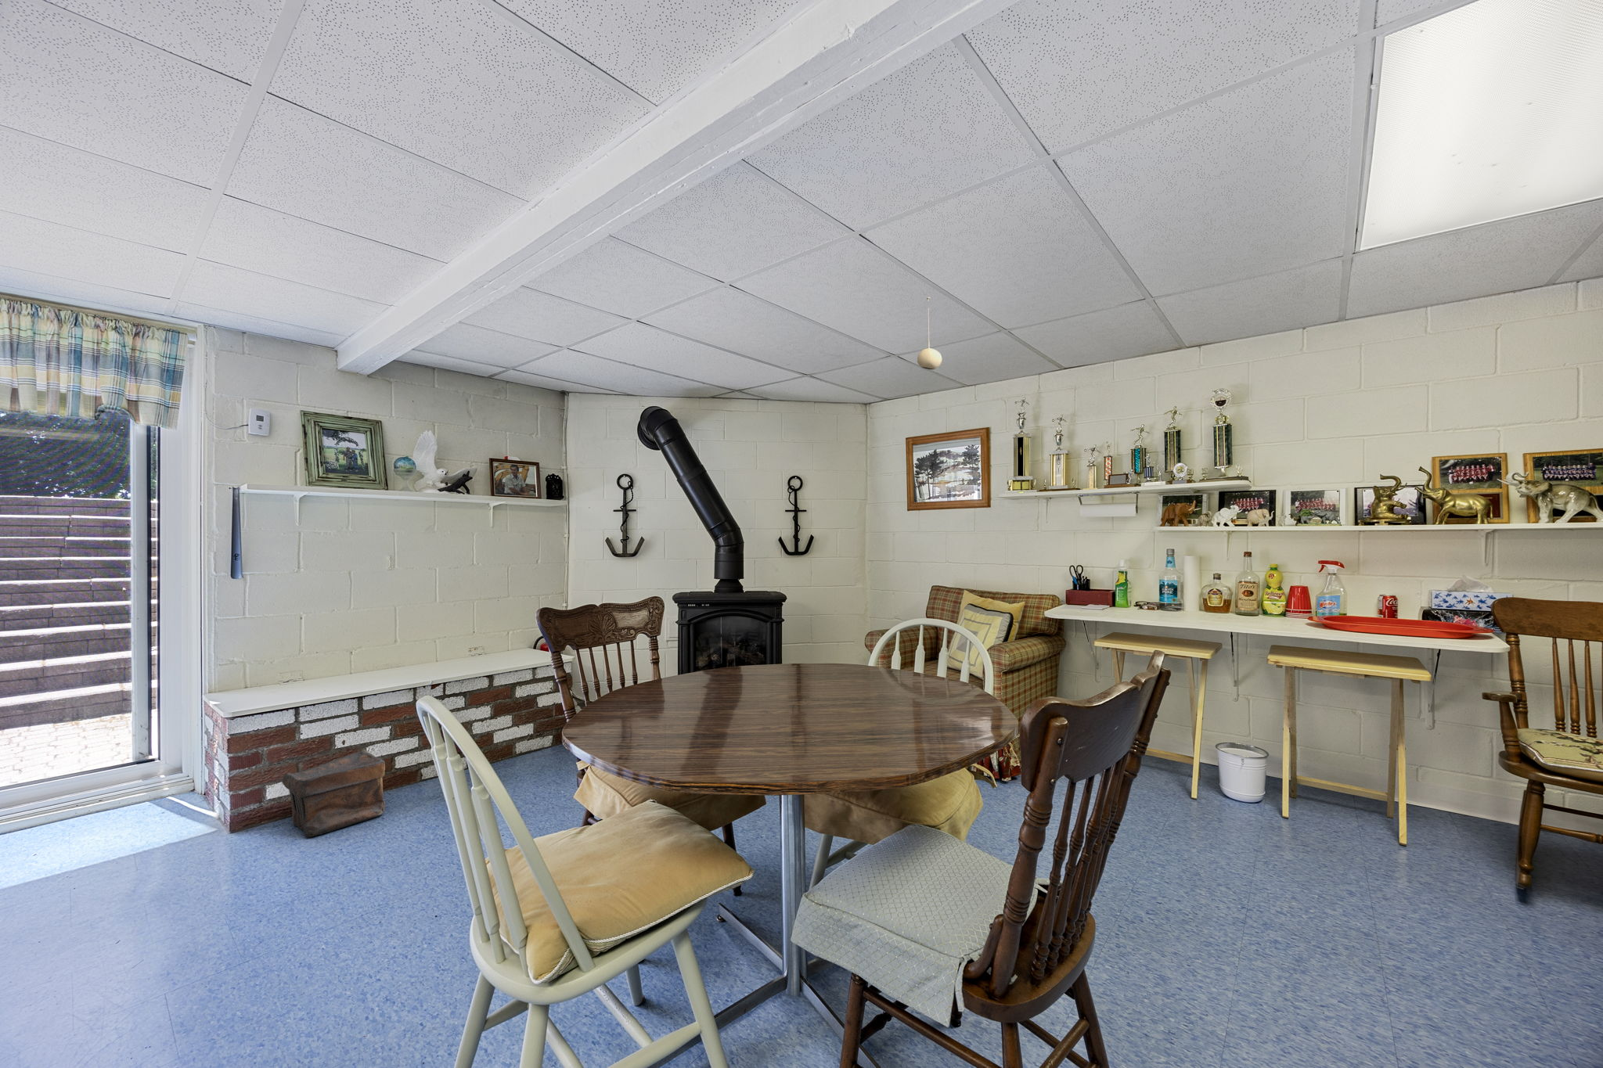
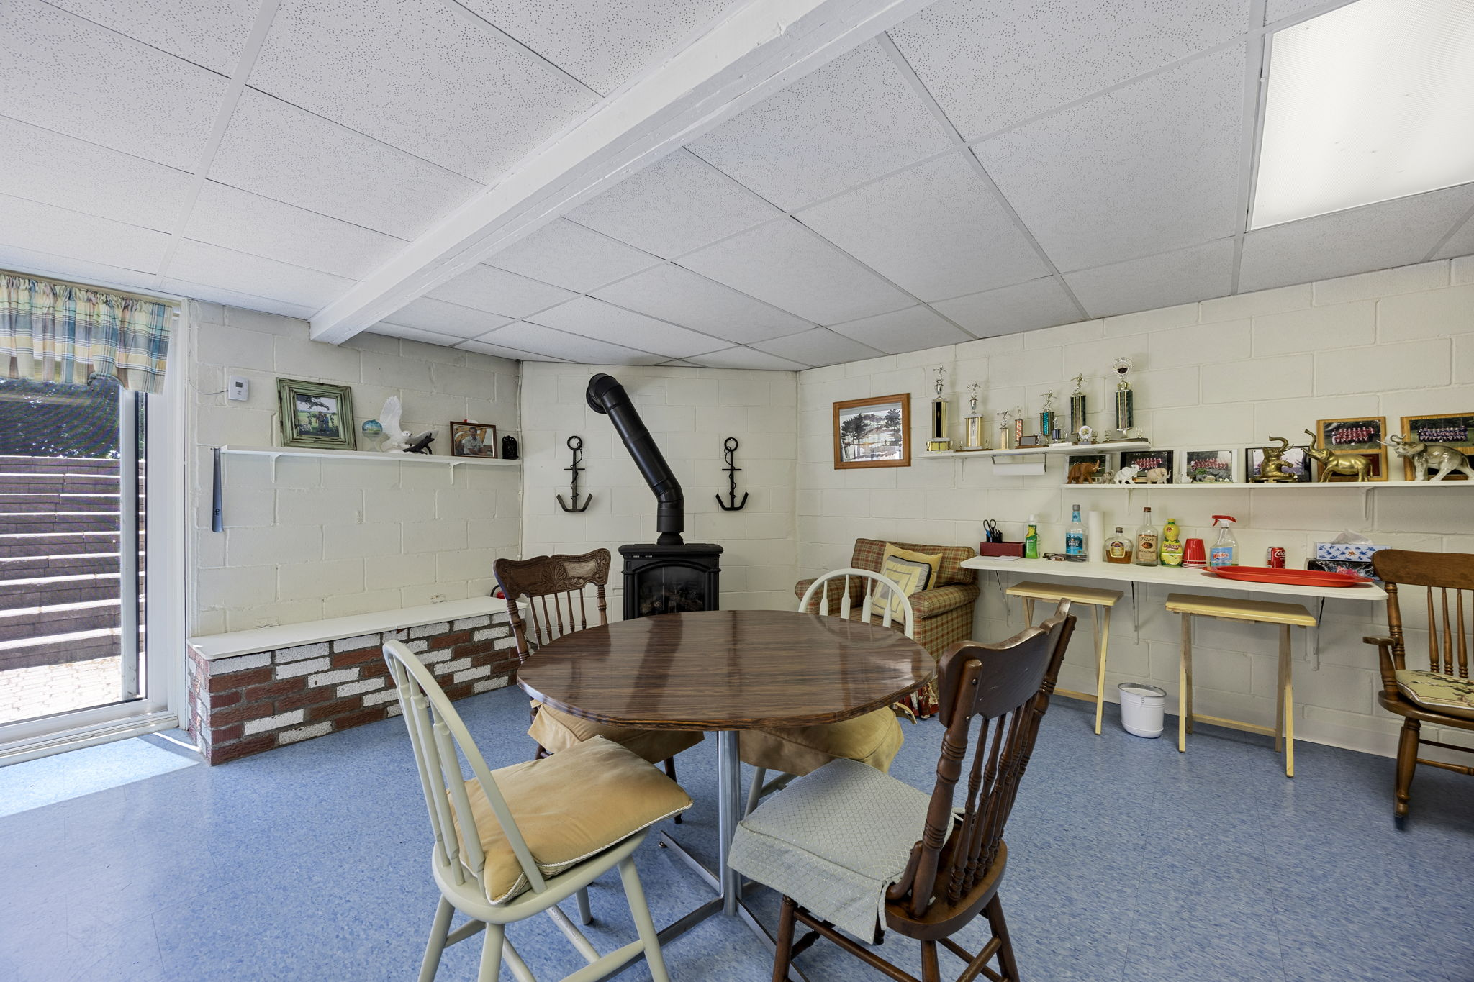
- pouch (336, 791)
- pendant light (928, 334)
